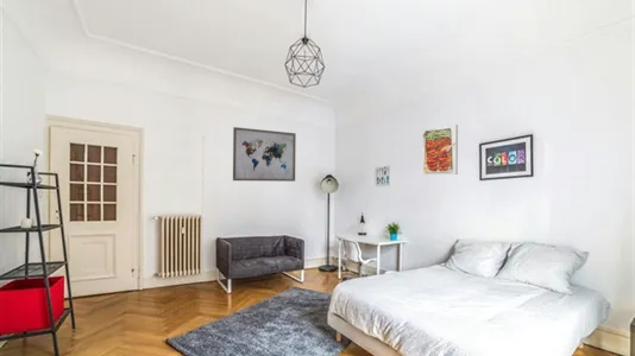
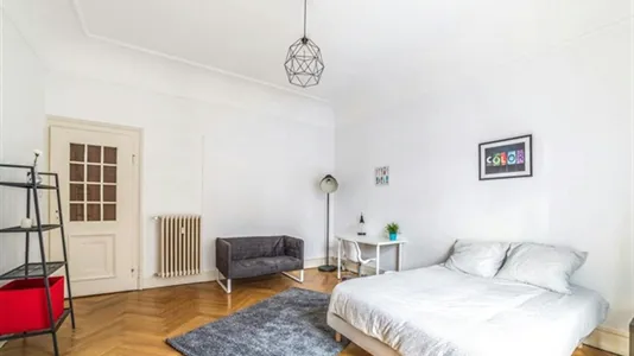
- wall art (265, 155)
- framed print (439, 151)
